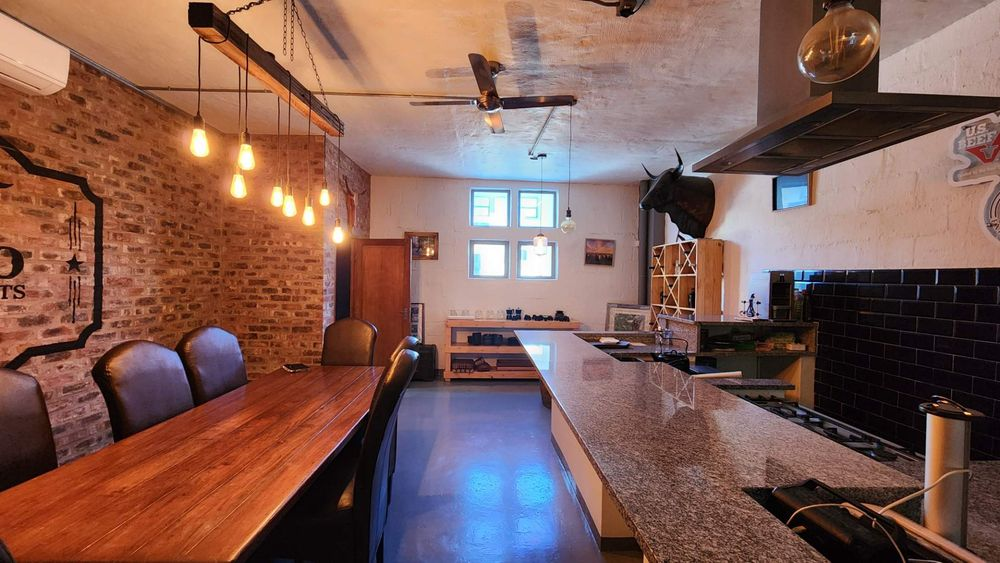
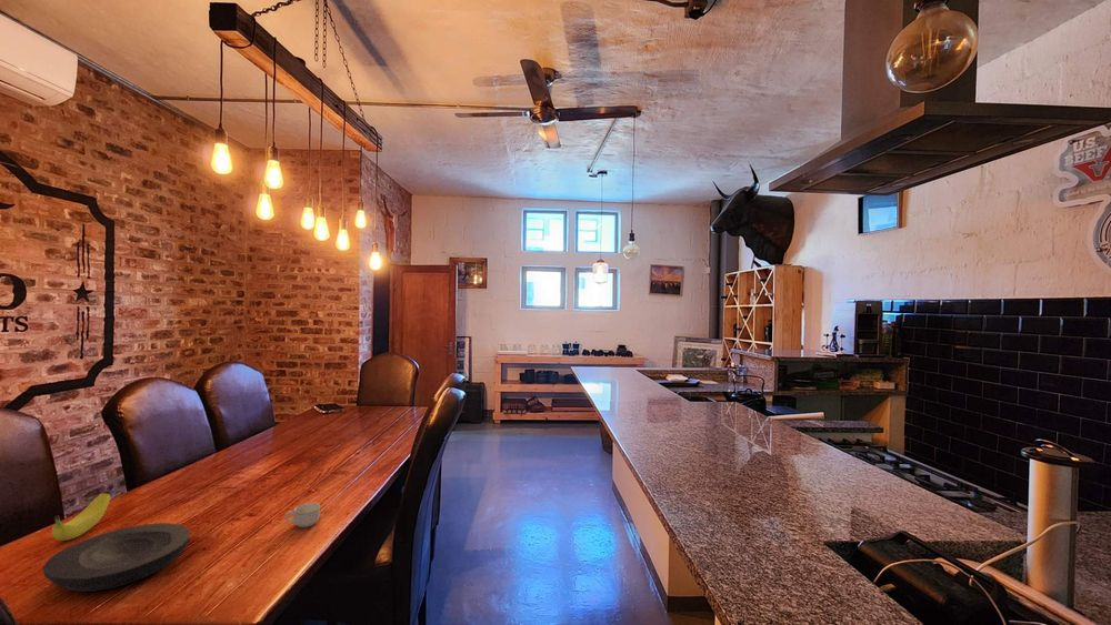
+ cup (302, 516)
+ fruit (79, 517)
+ plate (121, 560)
